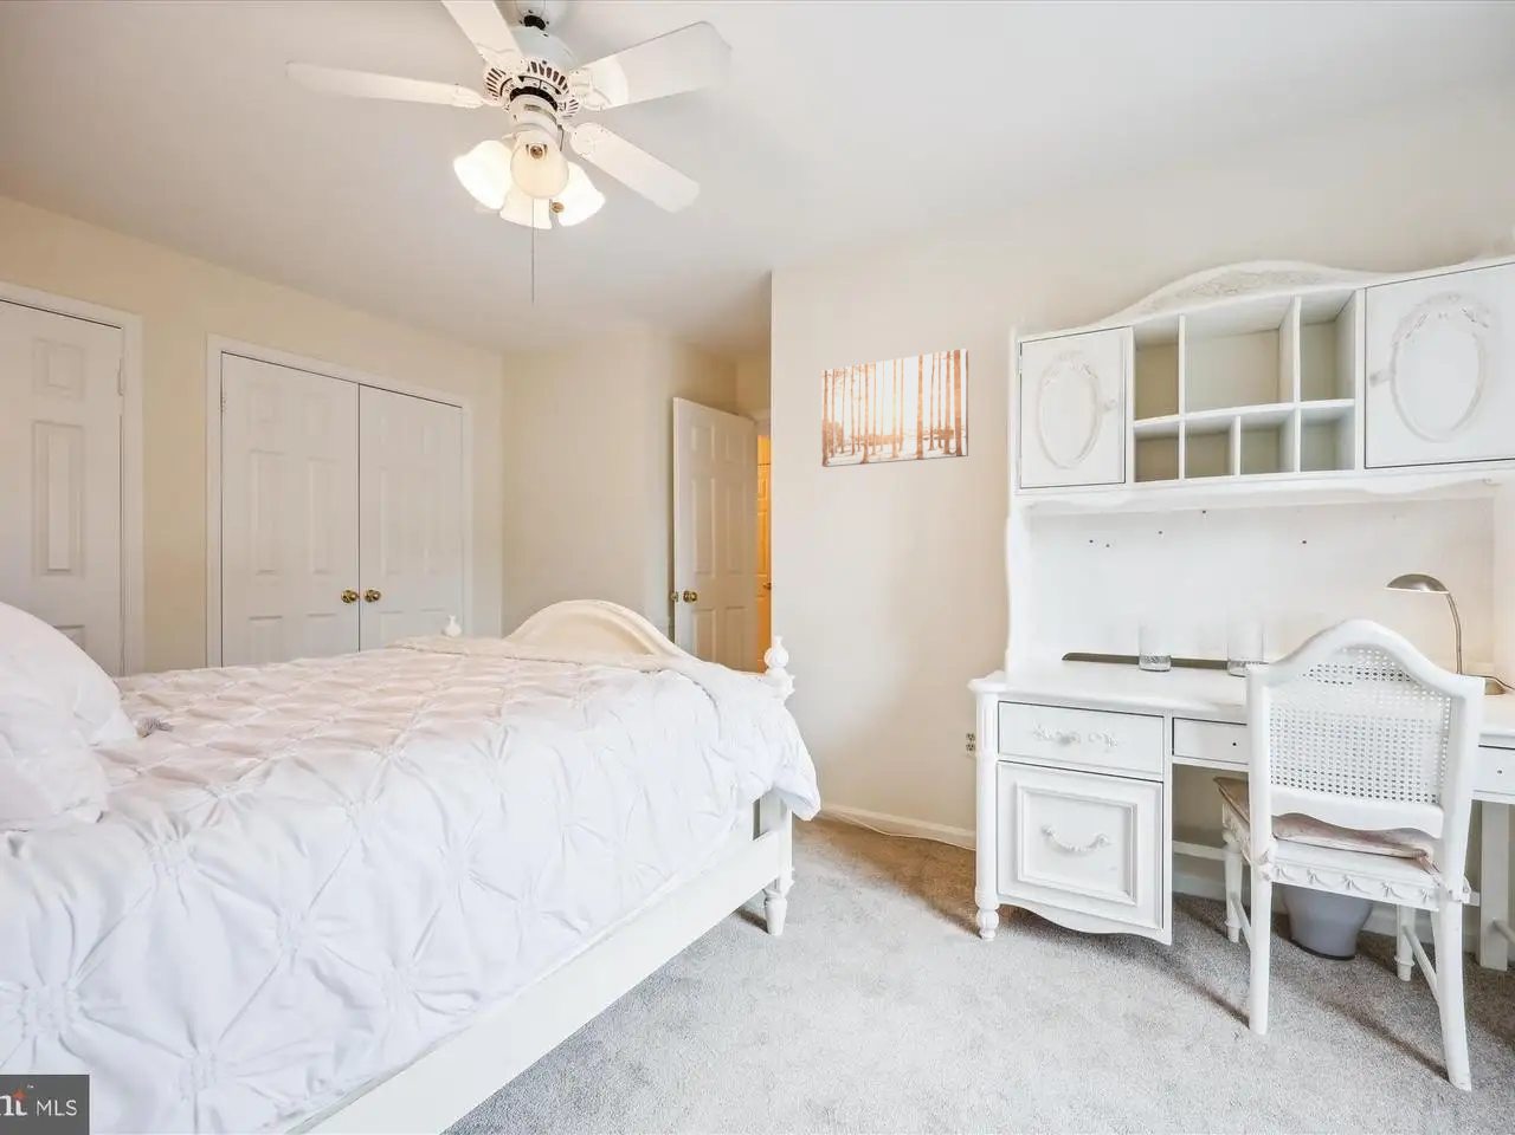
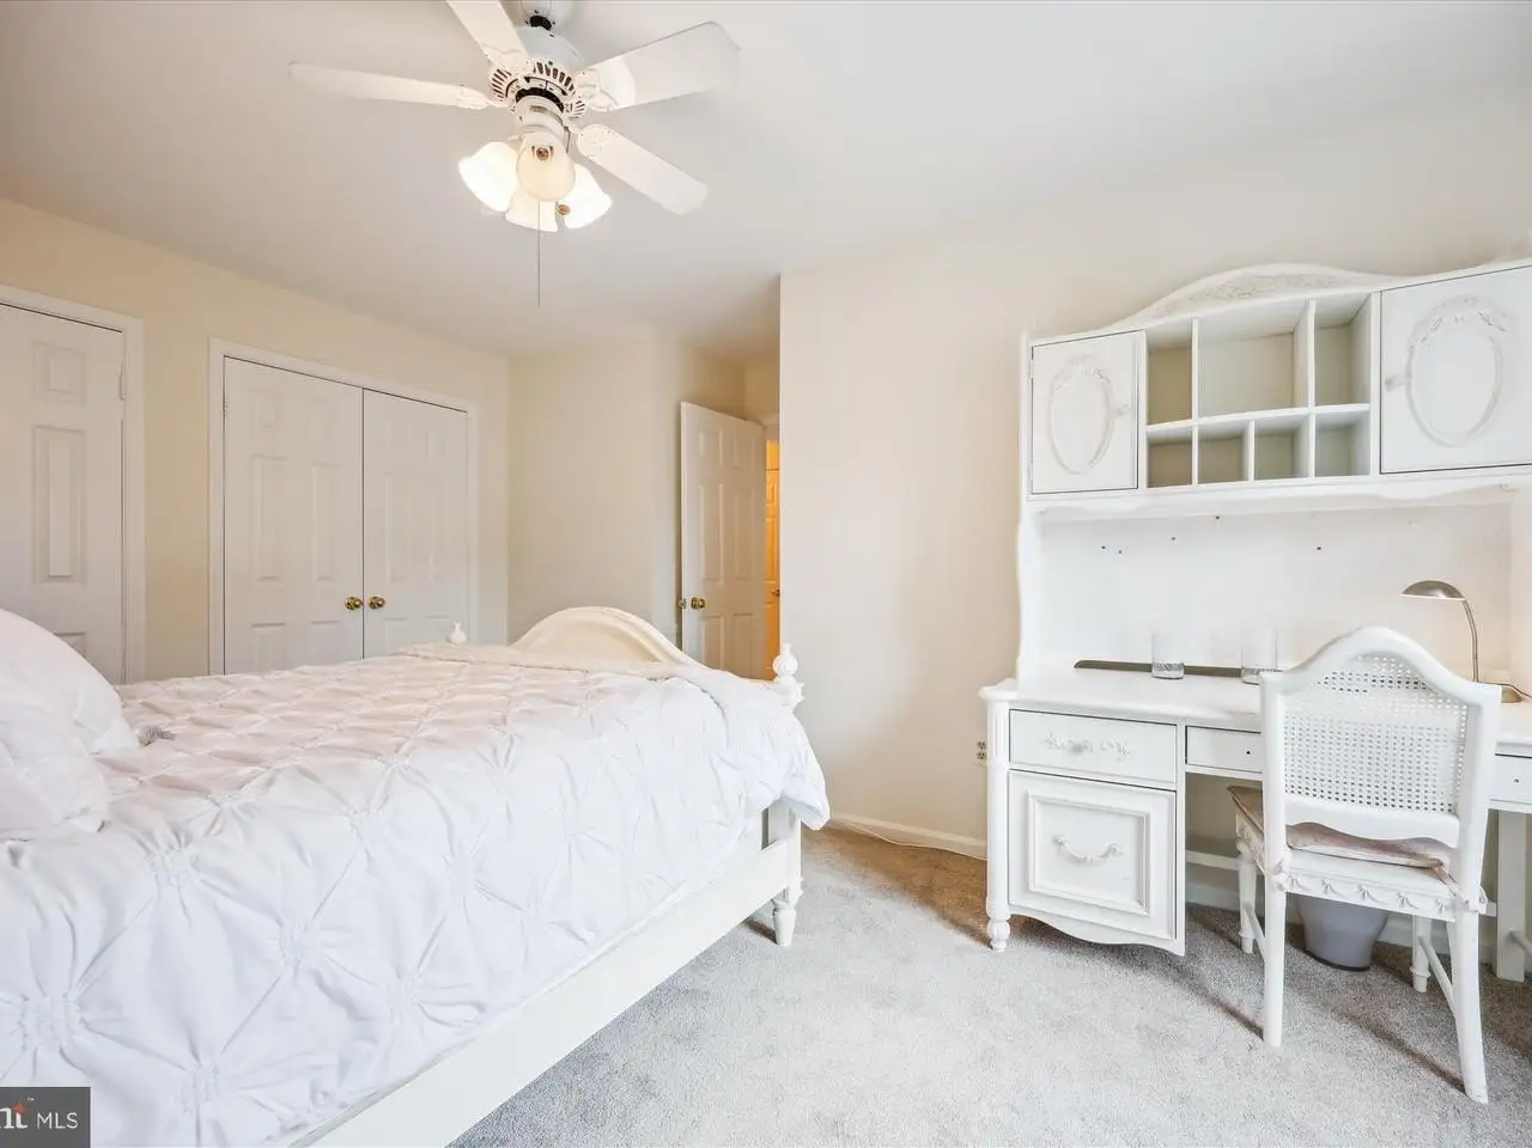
- wall art (891, 411)
